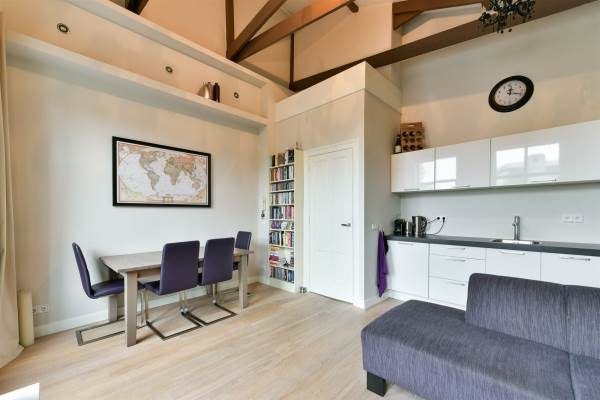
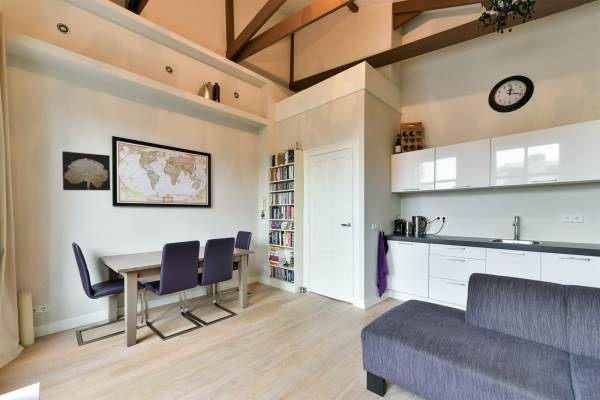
+ wall art (87, 172)
